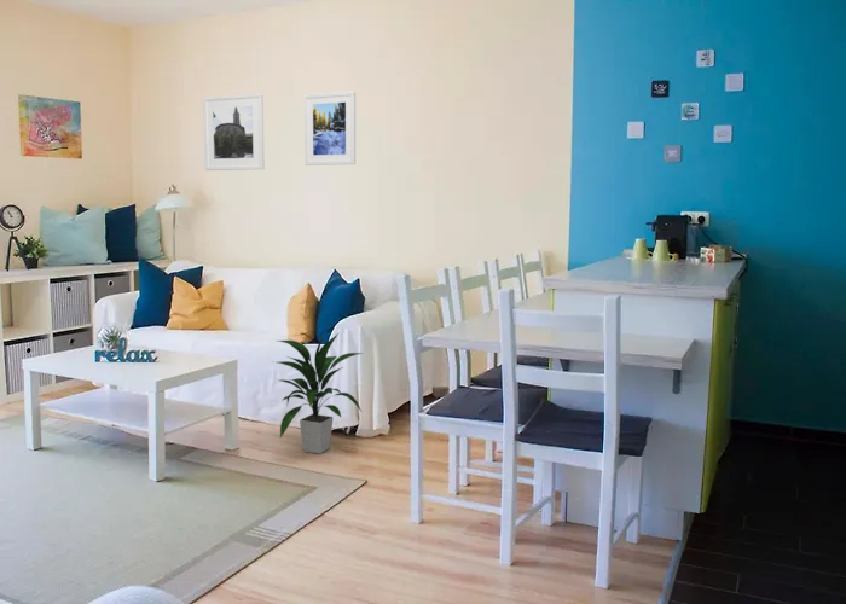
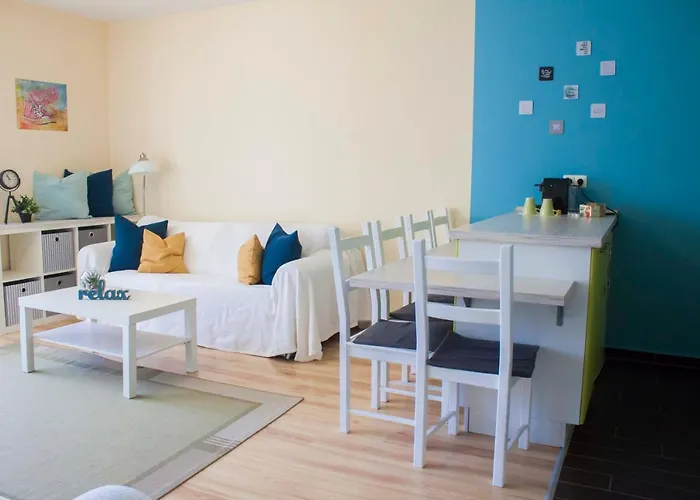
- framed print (233, 133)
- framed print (329, 128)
- indoor plant (312, 390)
